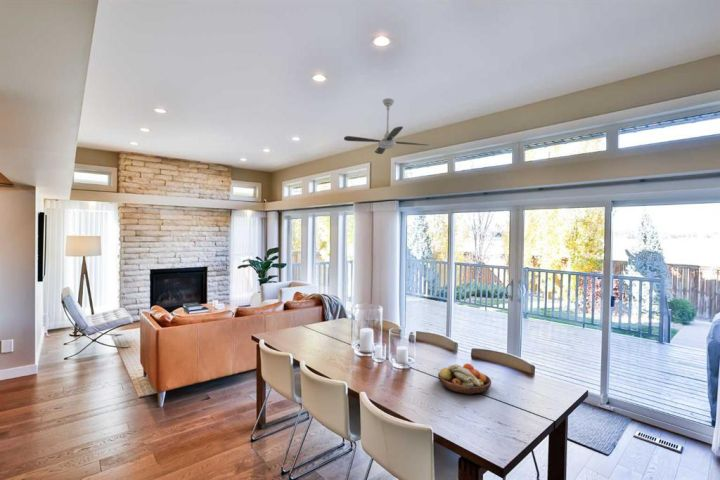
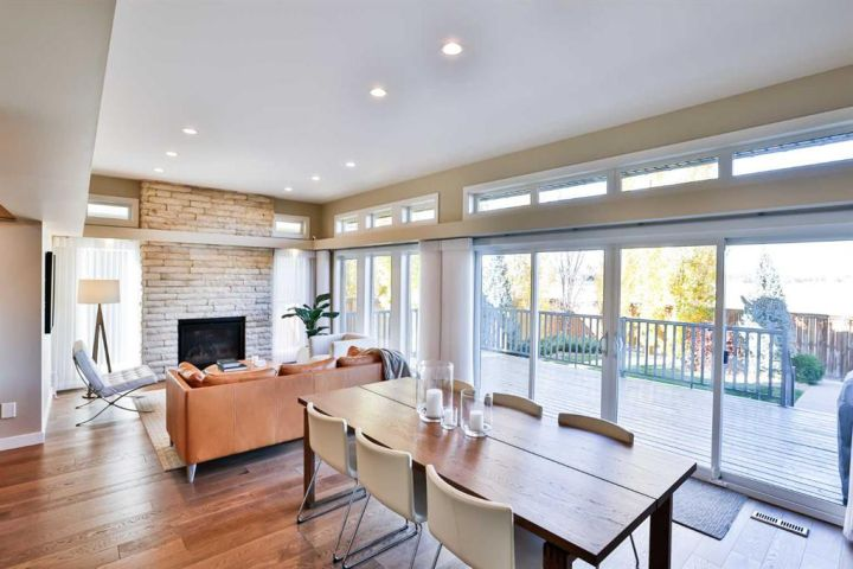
- ceiling fan (387, 123)
- fruit bowl (464, 375)
